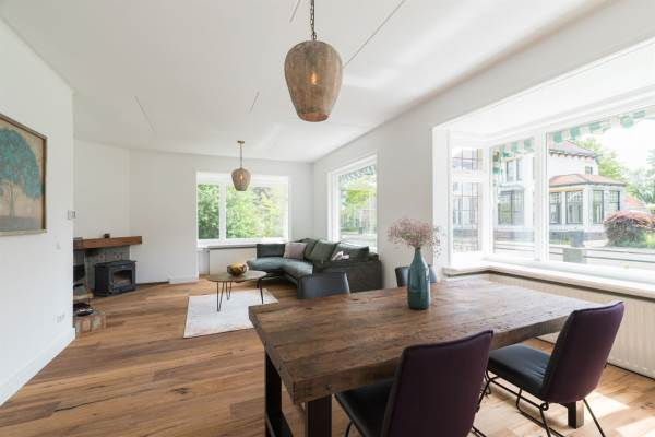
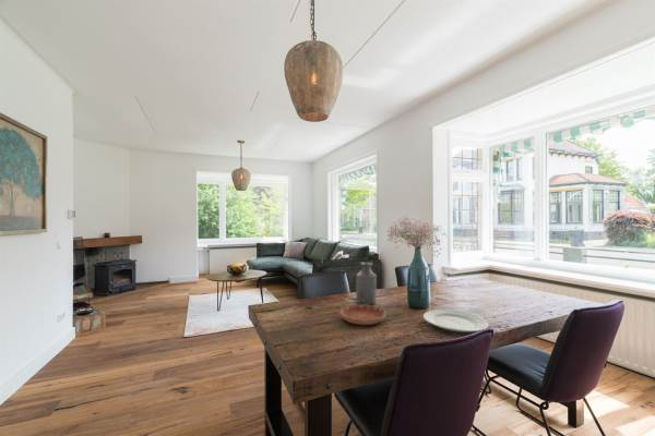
+ bottle (366, 282)
+ chinaware (454, 322)
+ saucer (362, 314)
